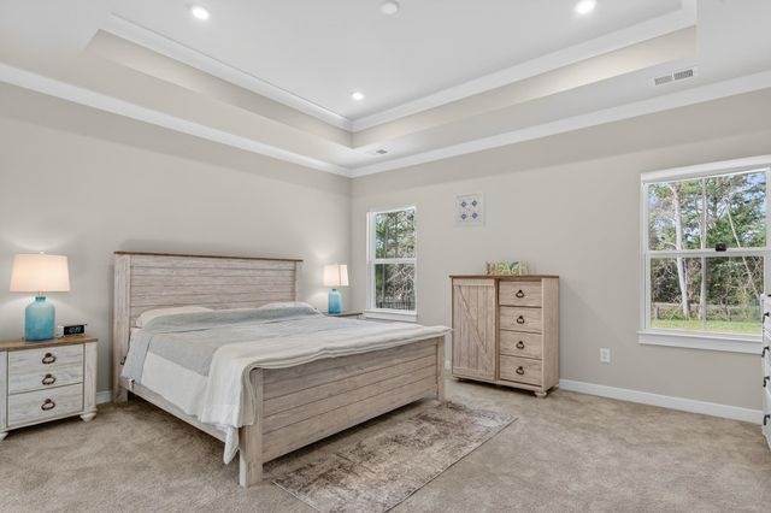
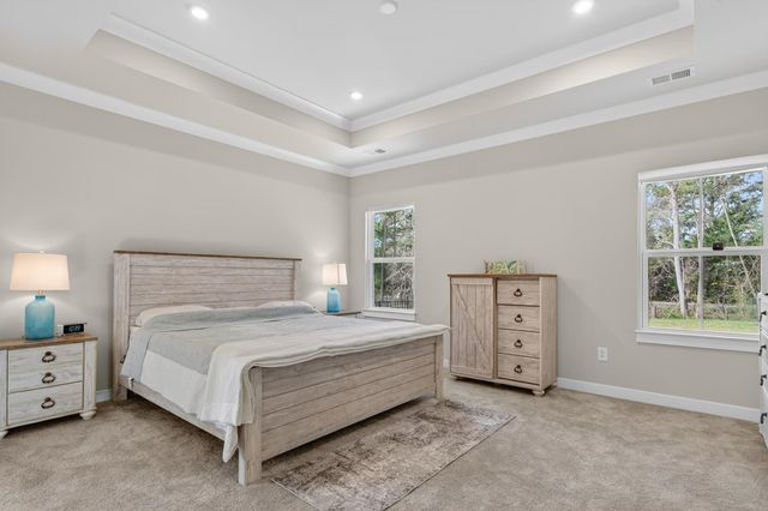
- wall art (469, 210)
